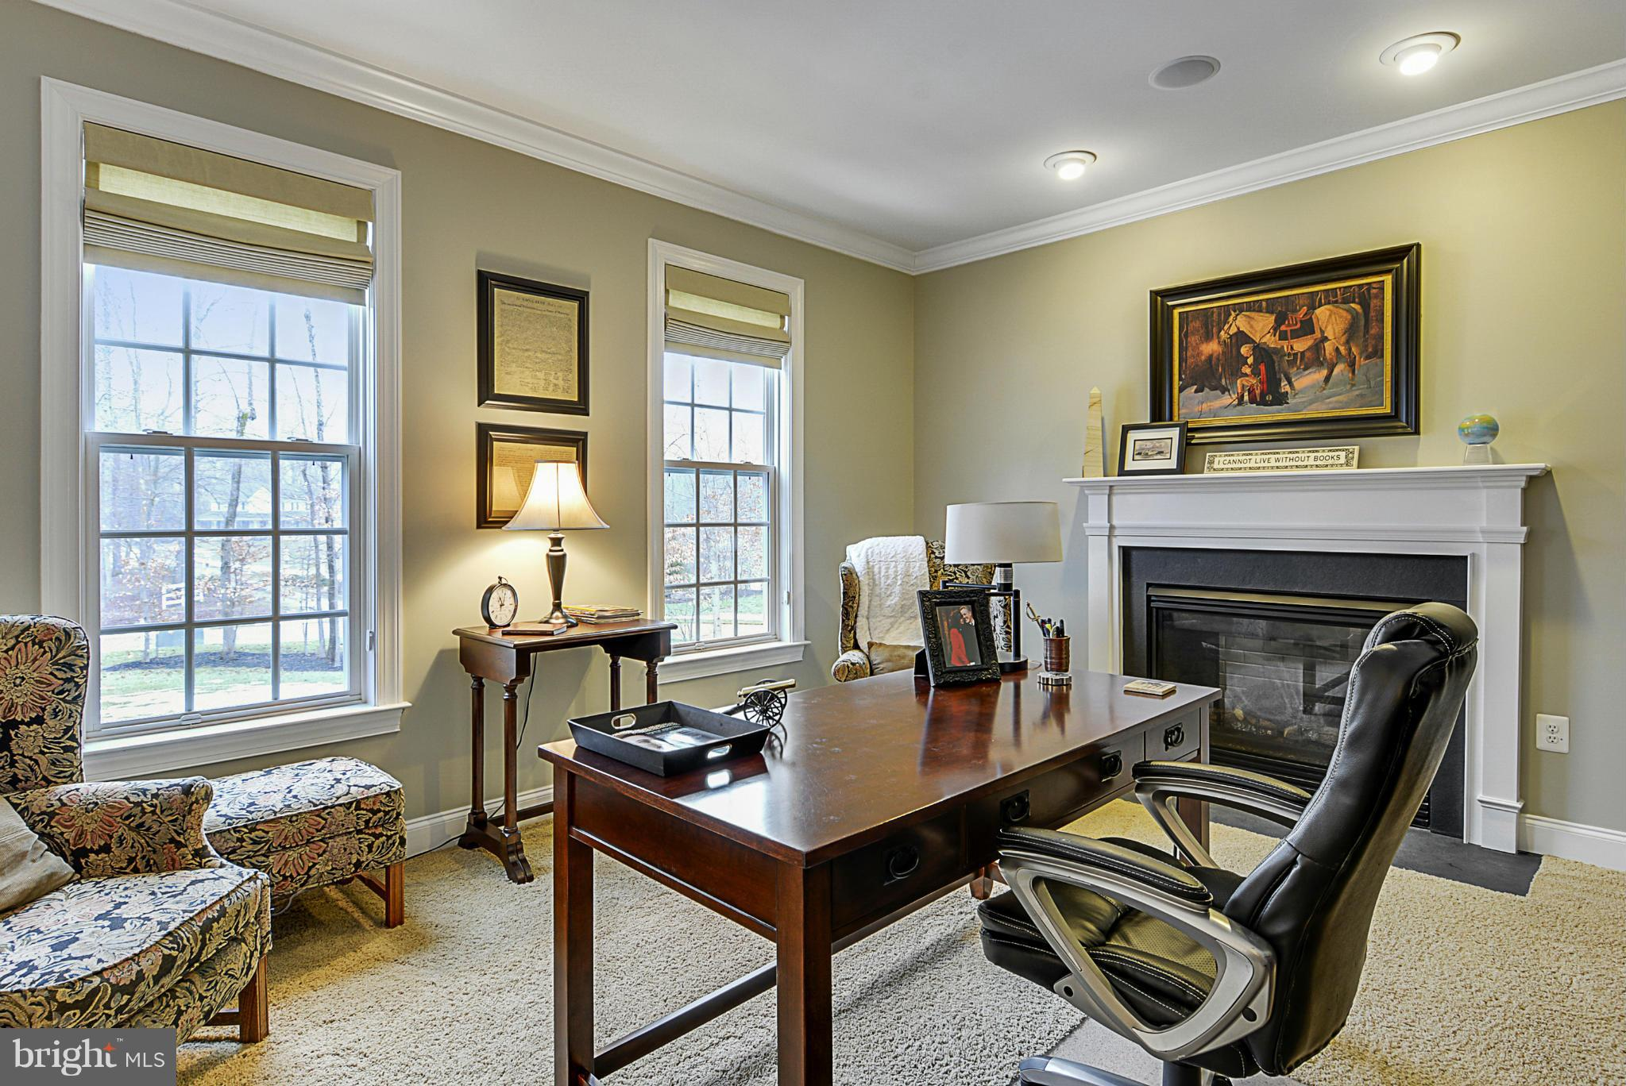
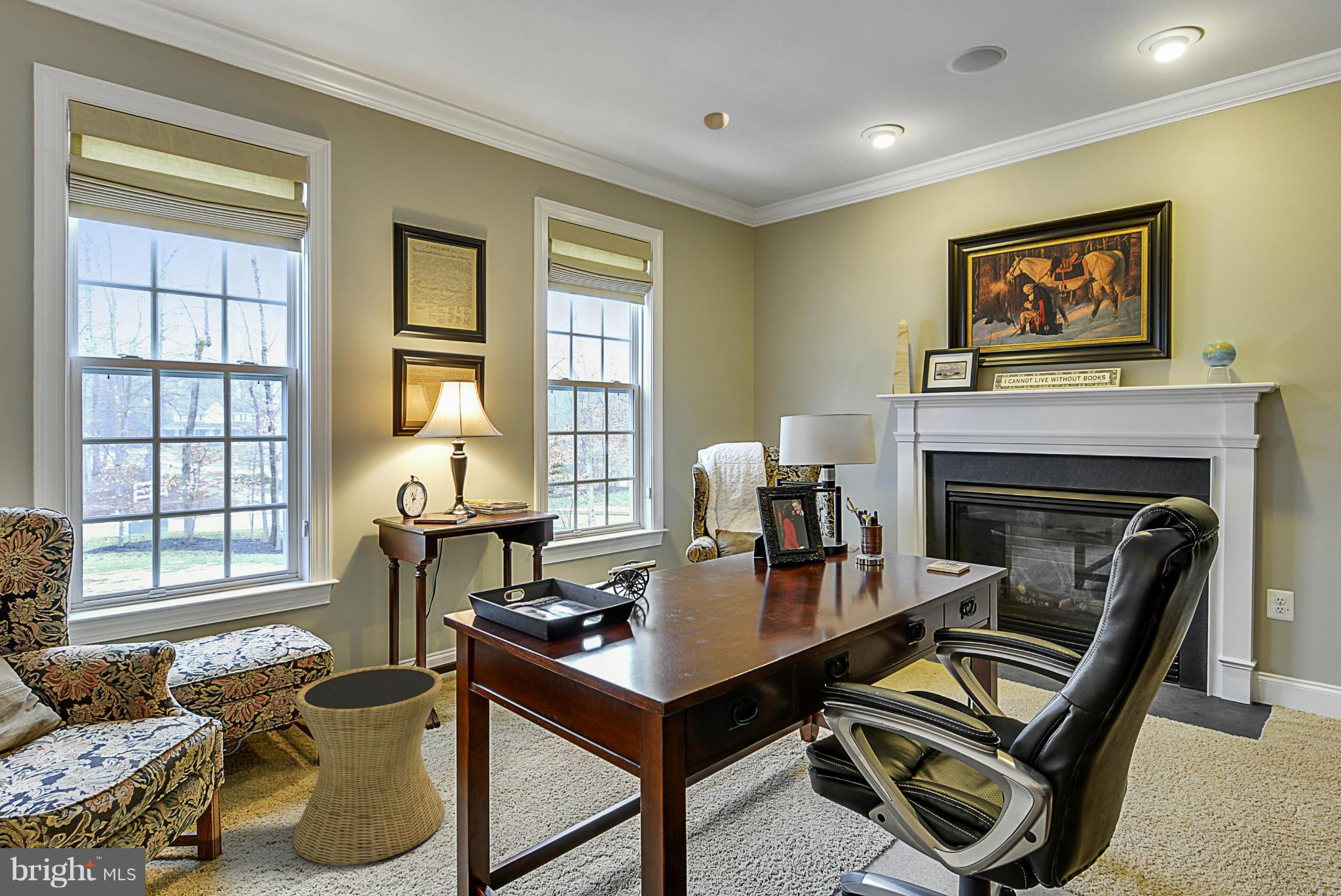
+ smoke detector (716, 121)
+ side table (371, 755)
